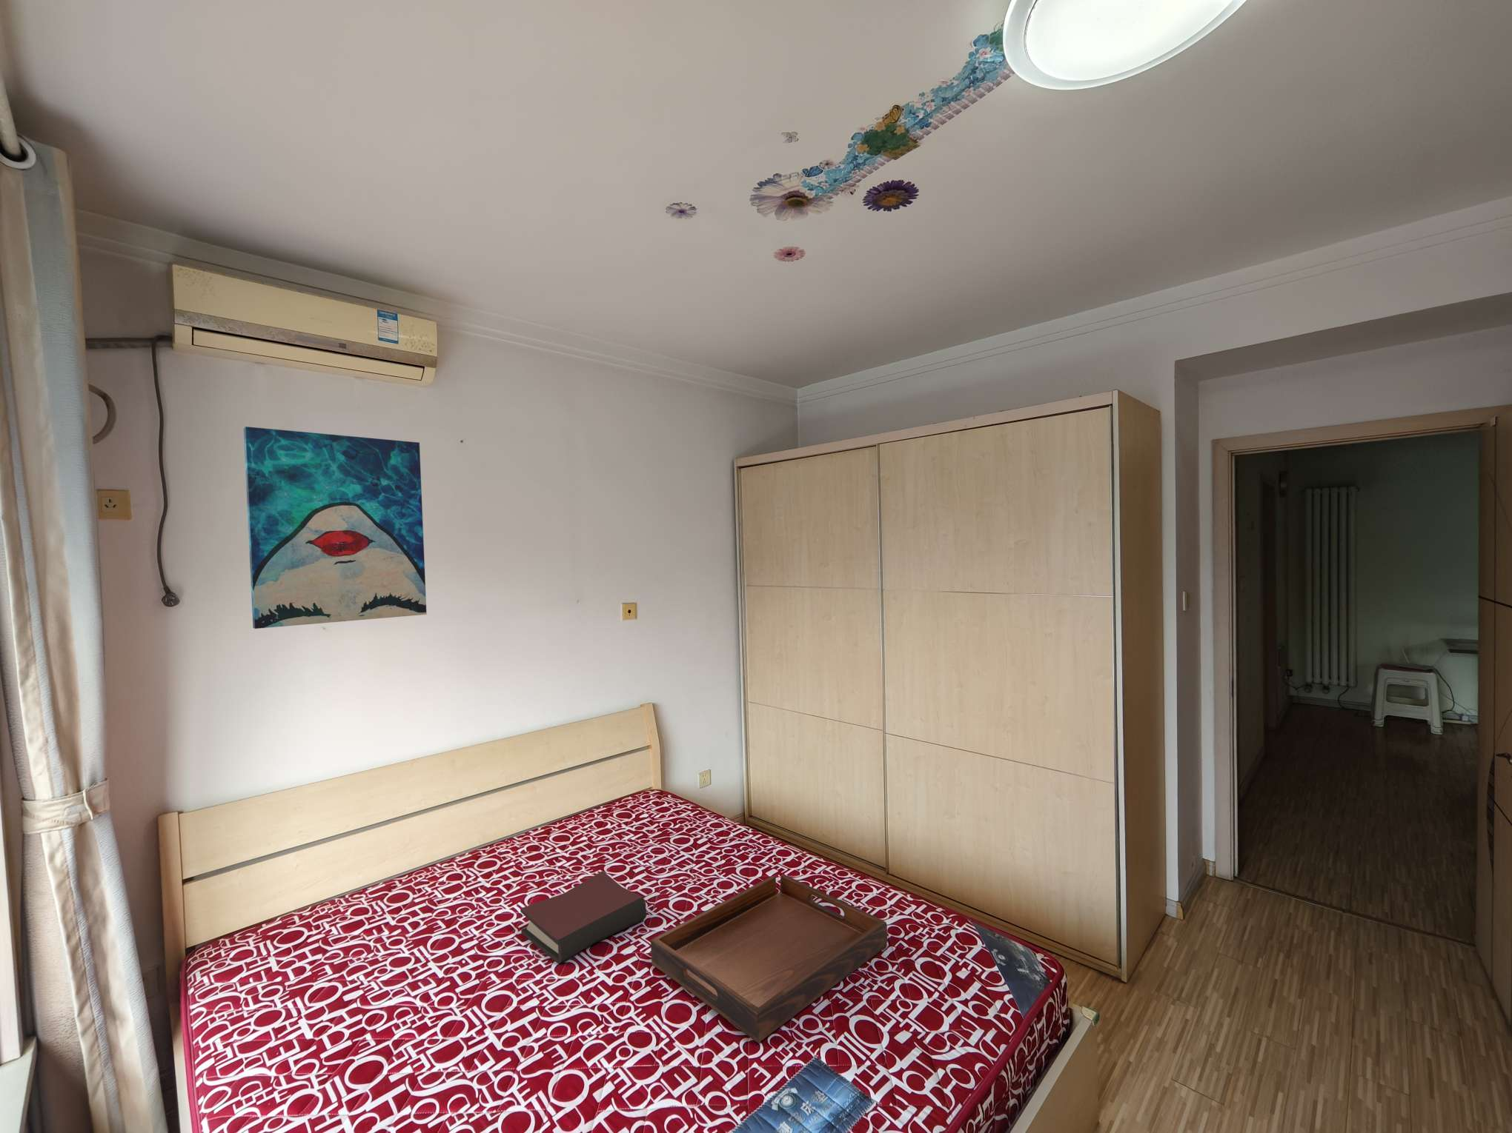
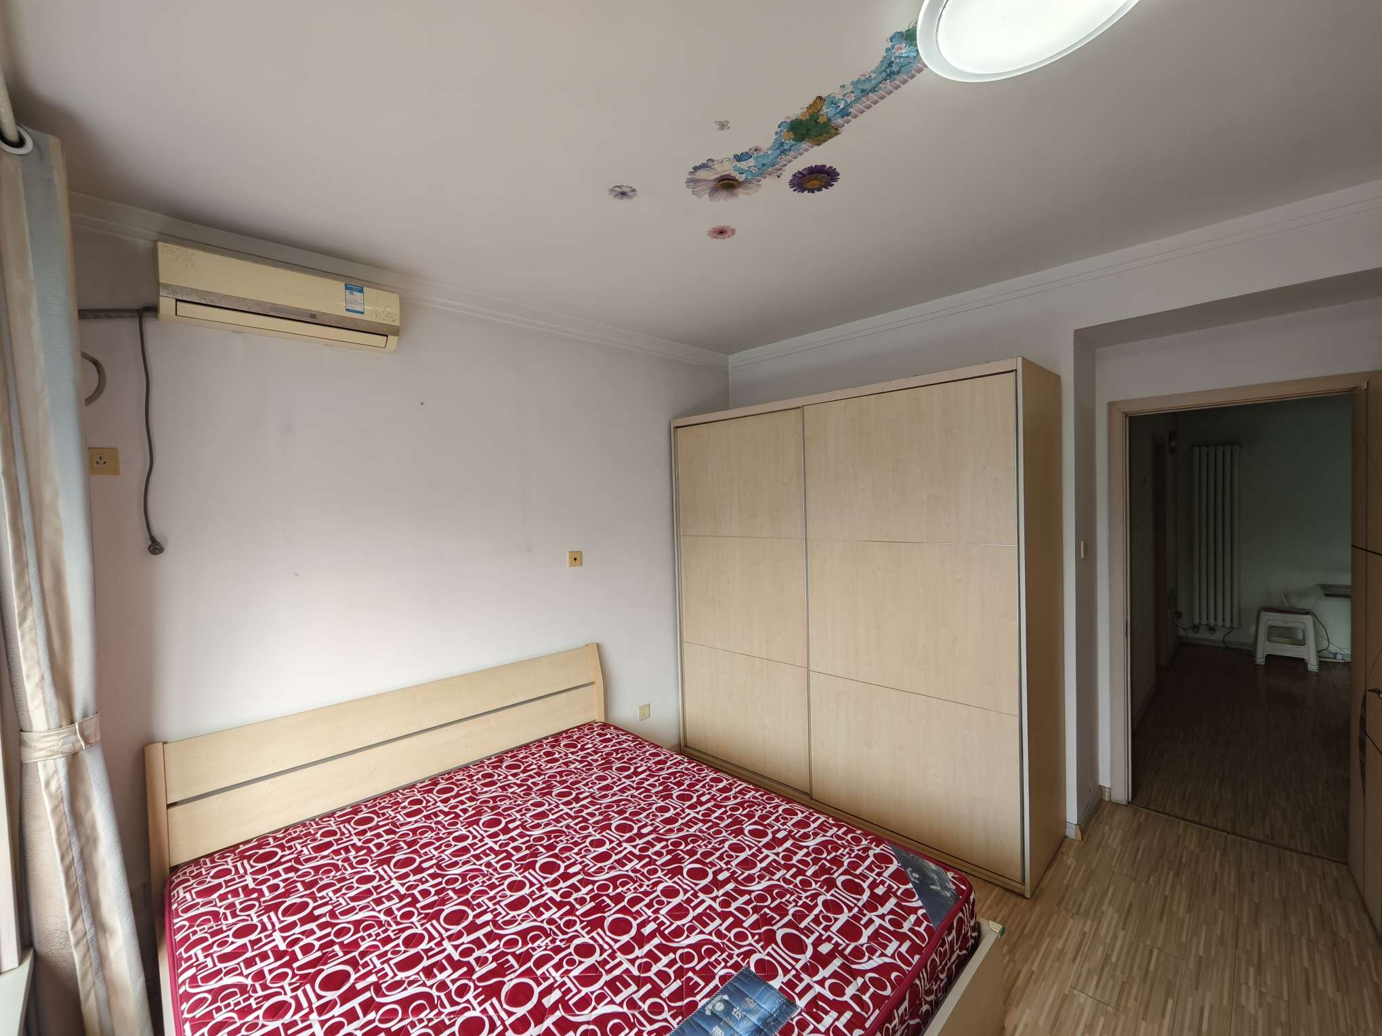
- hardback book (583, 914)
- wall art (342, 528)
- serving tray (770, 941)
